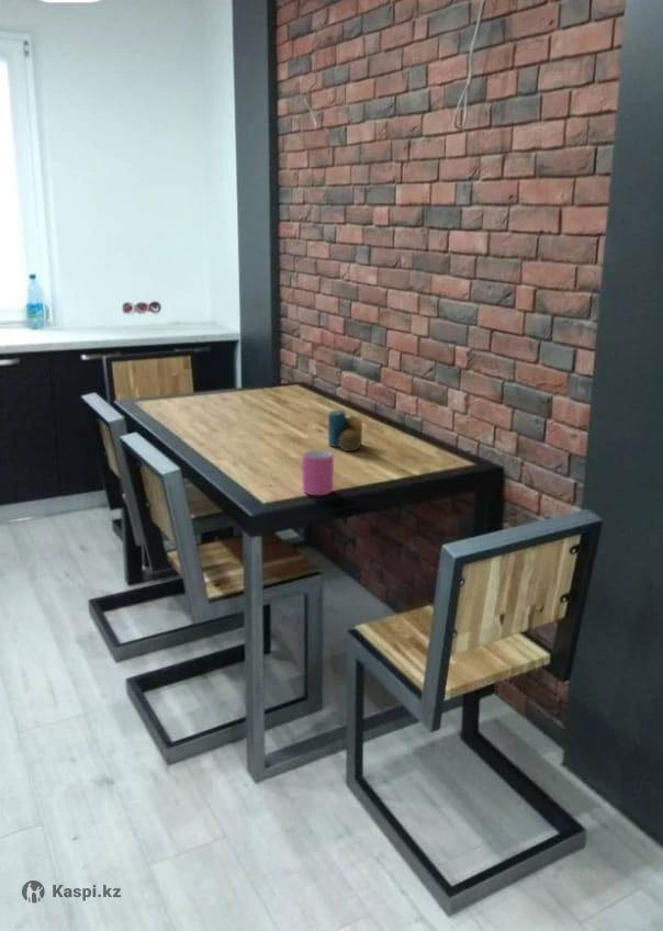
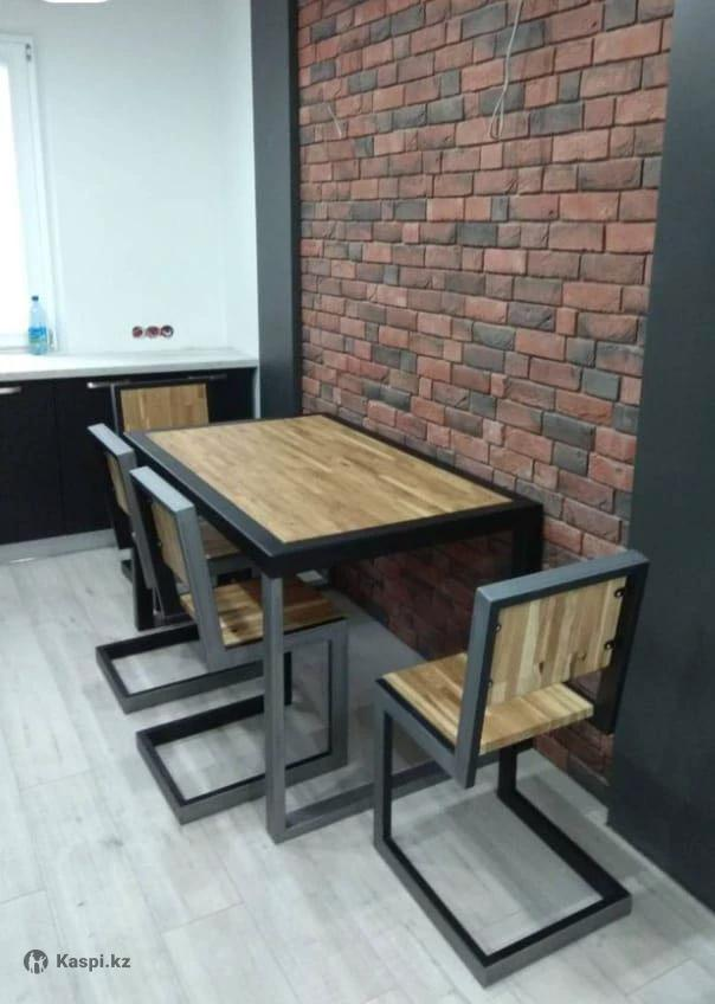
- candle (349, 428)
- mug (314, 471)
